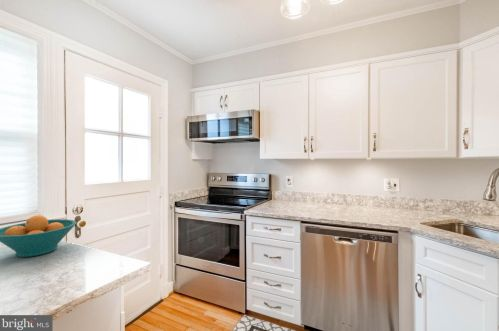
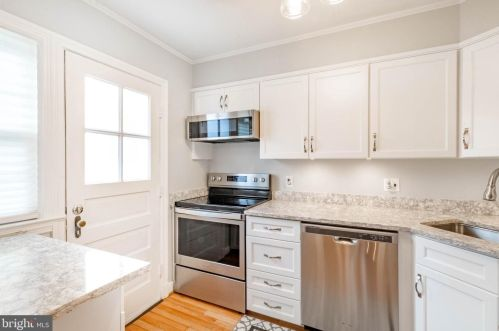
- fruit bowl (37, 233)
